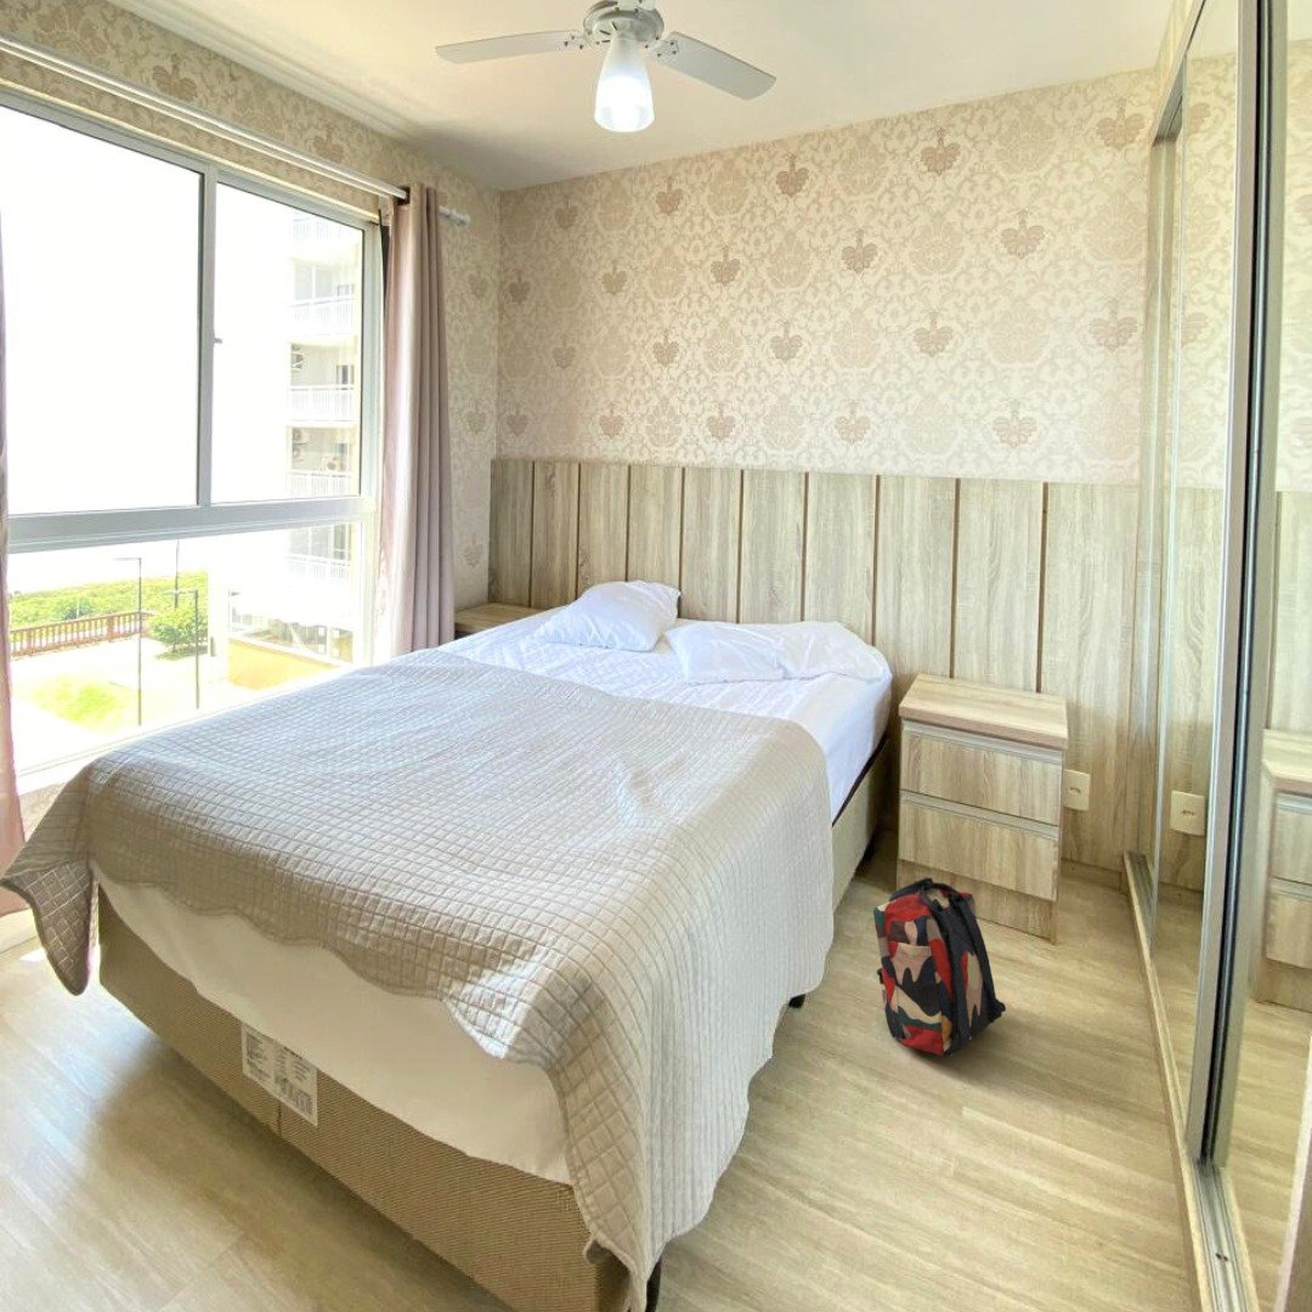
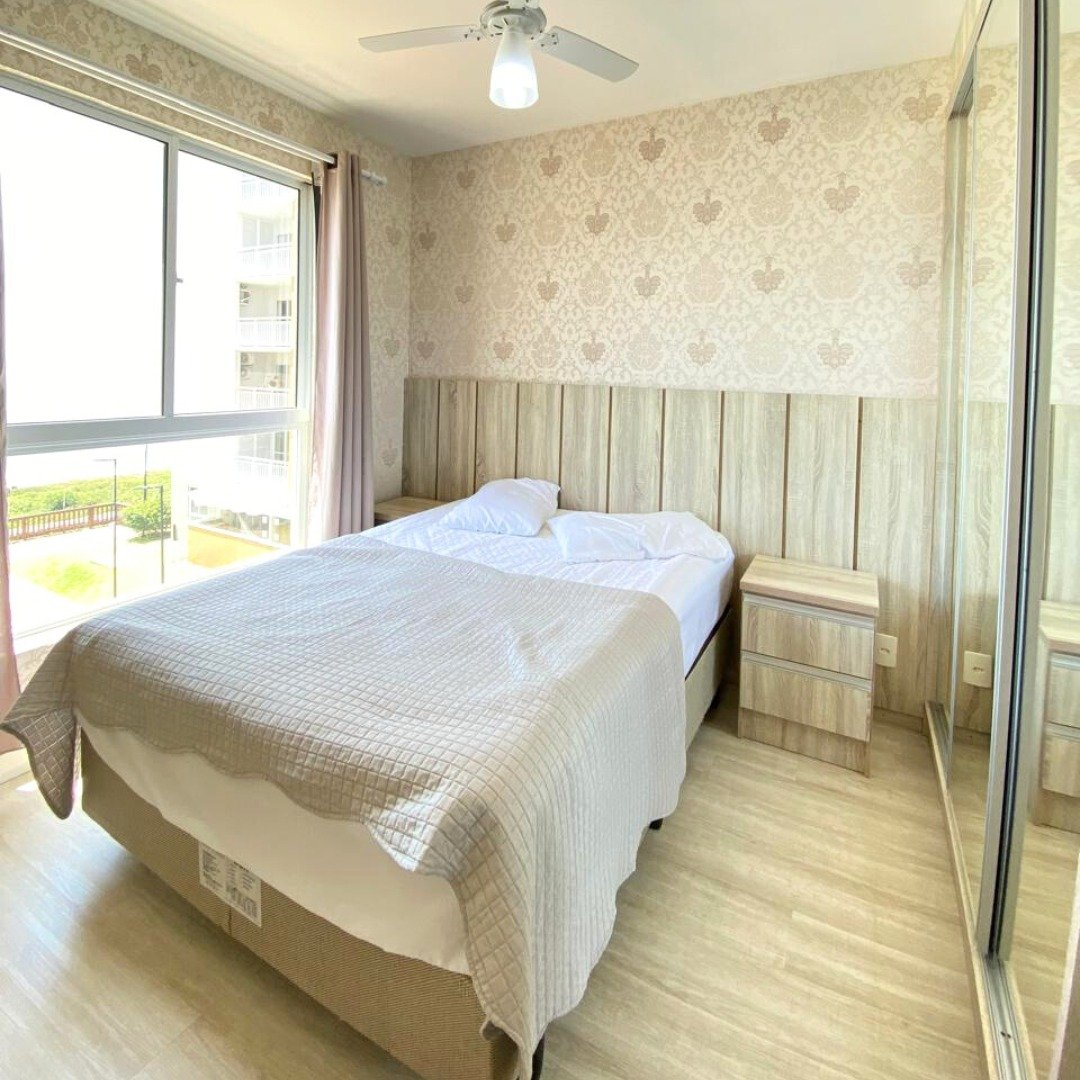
- backpack (940, 957)
